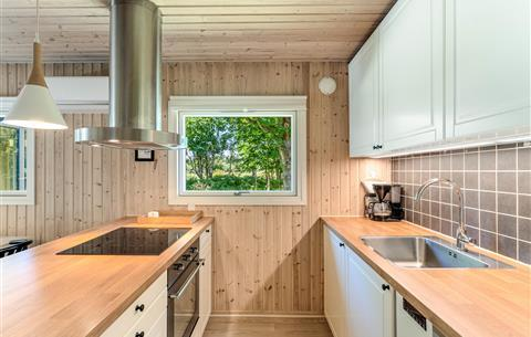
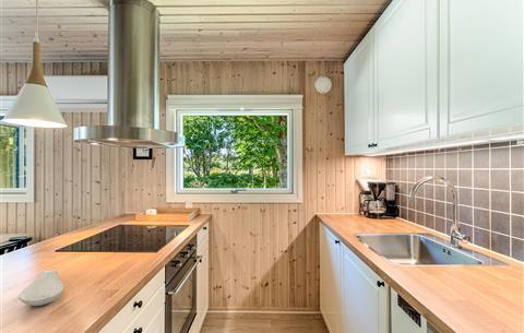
+ spoon rest (45, 285)
